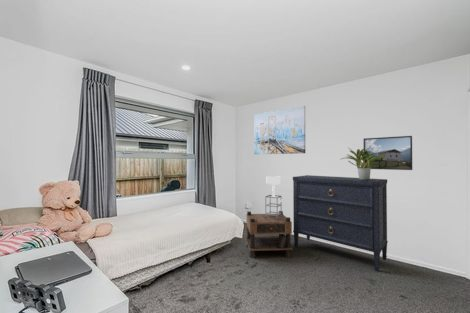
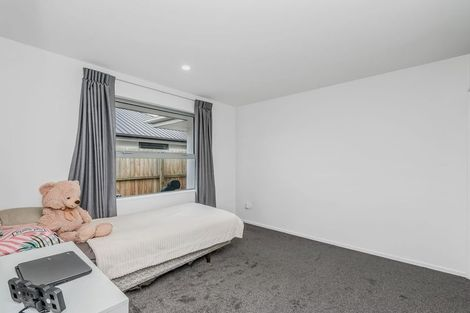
- nightstand (267, 232)
- table lamp (273, 197)
- dresser (336, 215)
- wall art (277, 132)
- potted plant (361, 163)
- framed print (386, 153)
